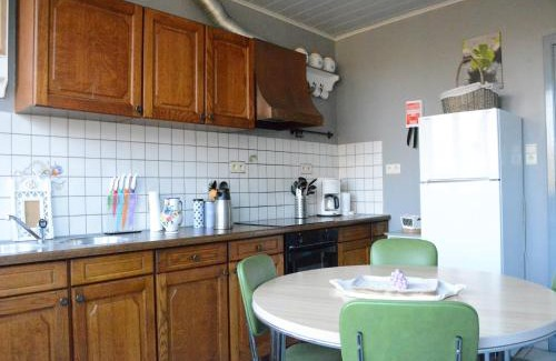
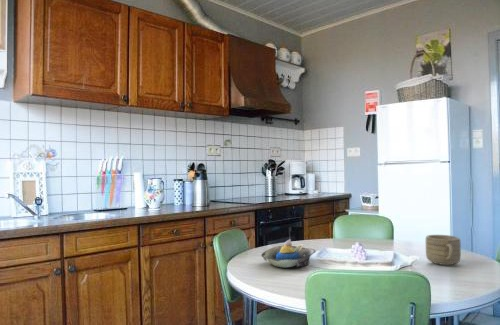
+ mug (444, 251)
+ decorative bowl (288, 250)
